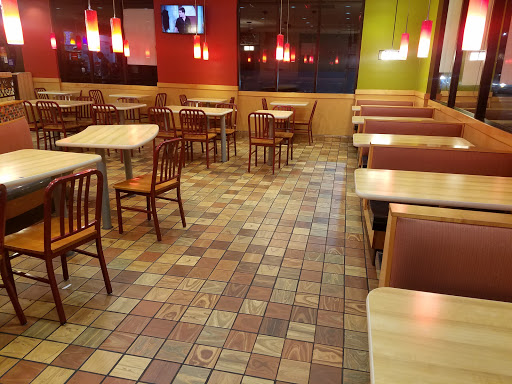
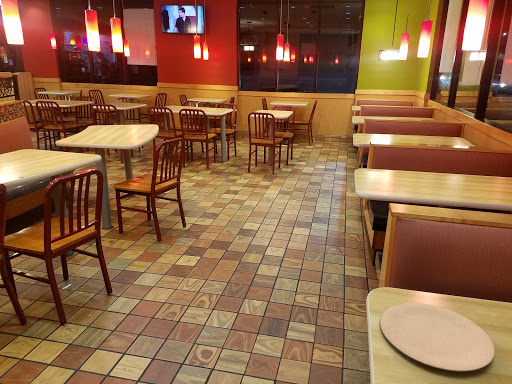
+ plate (434, 333)
